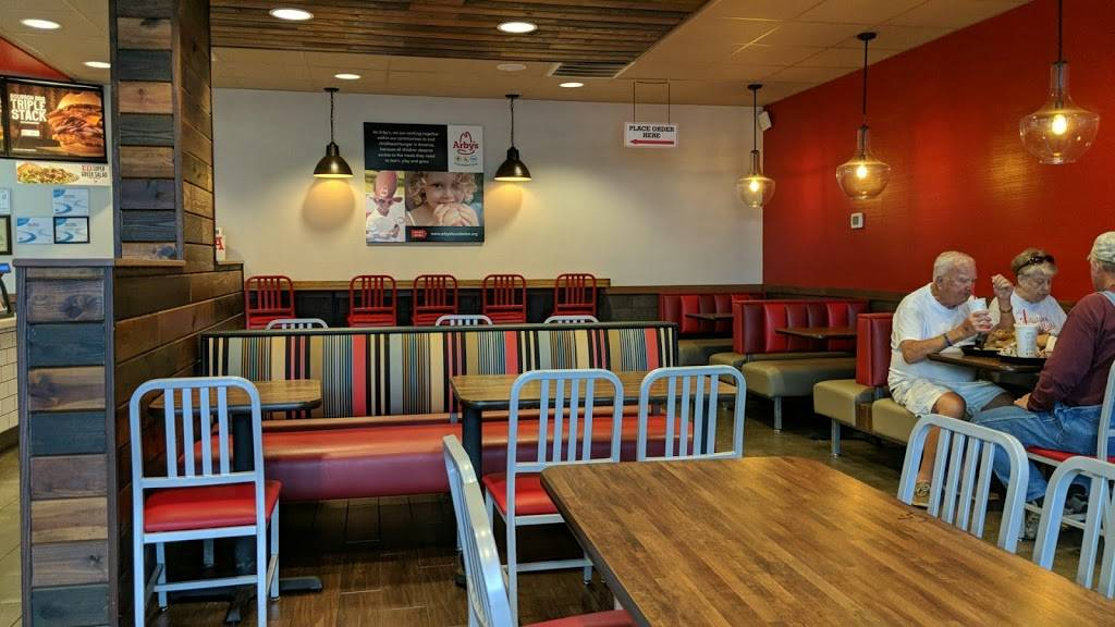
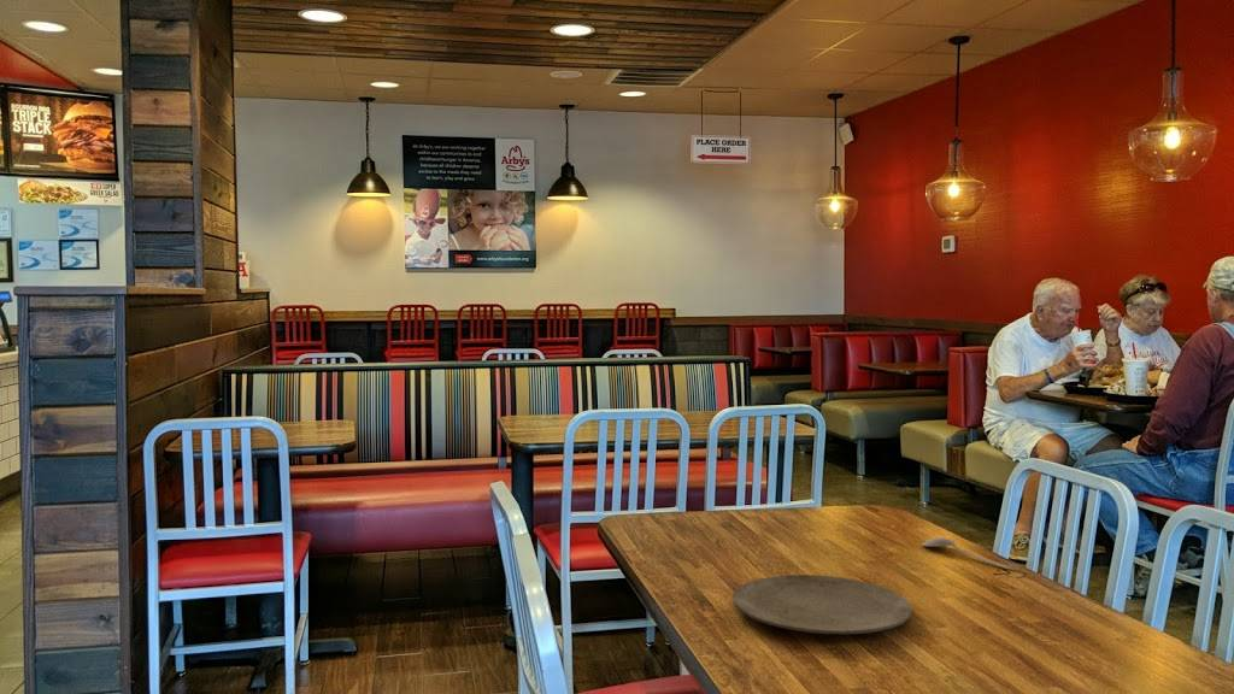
+ plate (819, 605)
+ spoon (965, 551)
